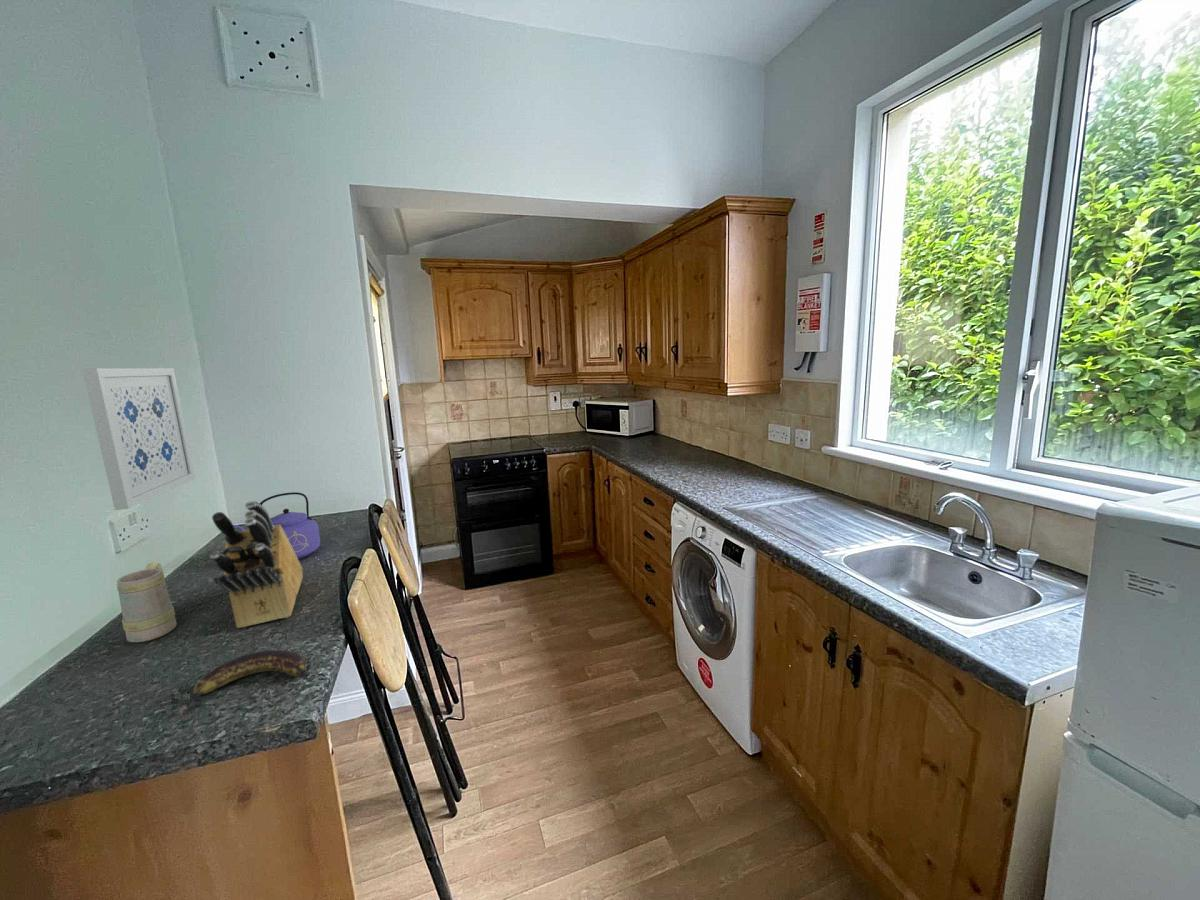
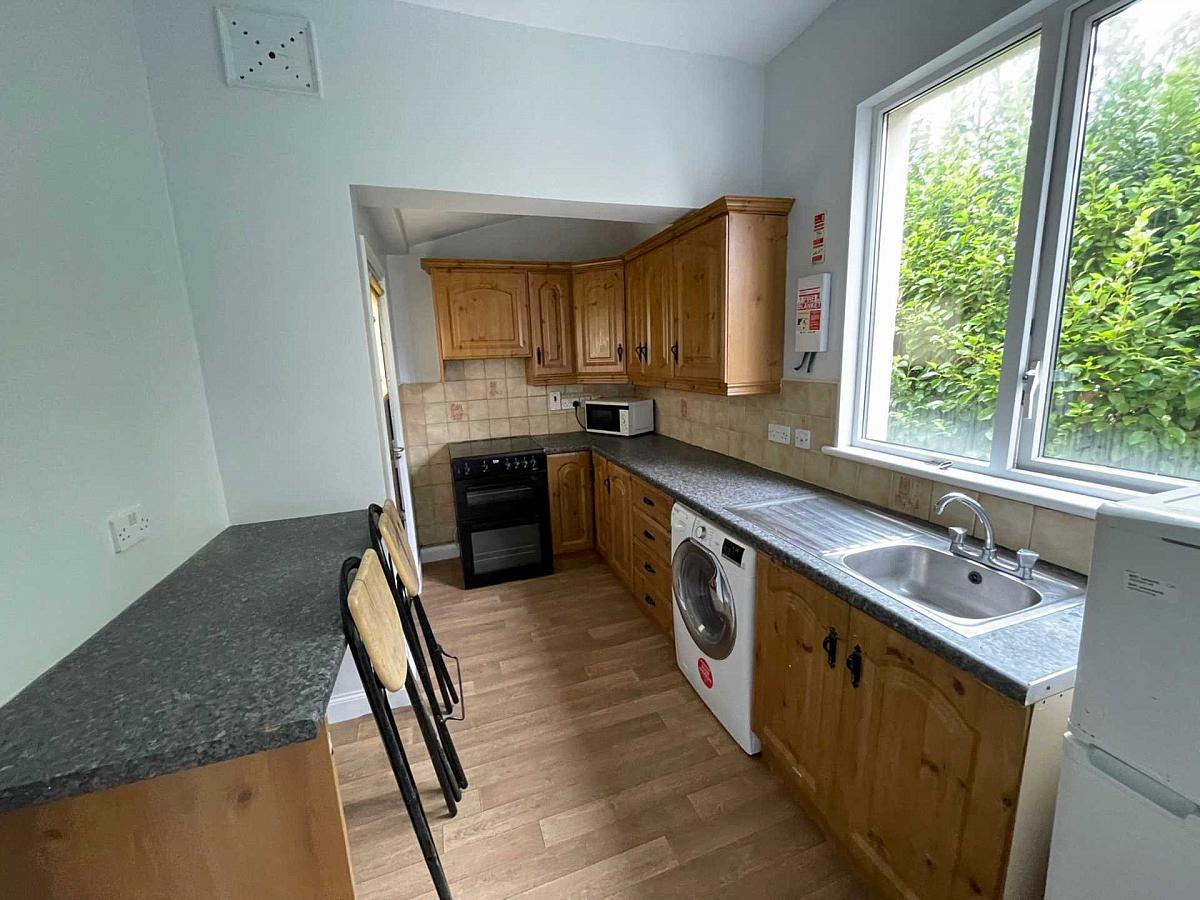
- wall art (147, 431)
- banana (249, 672)
- knife block (259, 551)
- mug (150, 599)
- kettle (277, 524)
